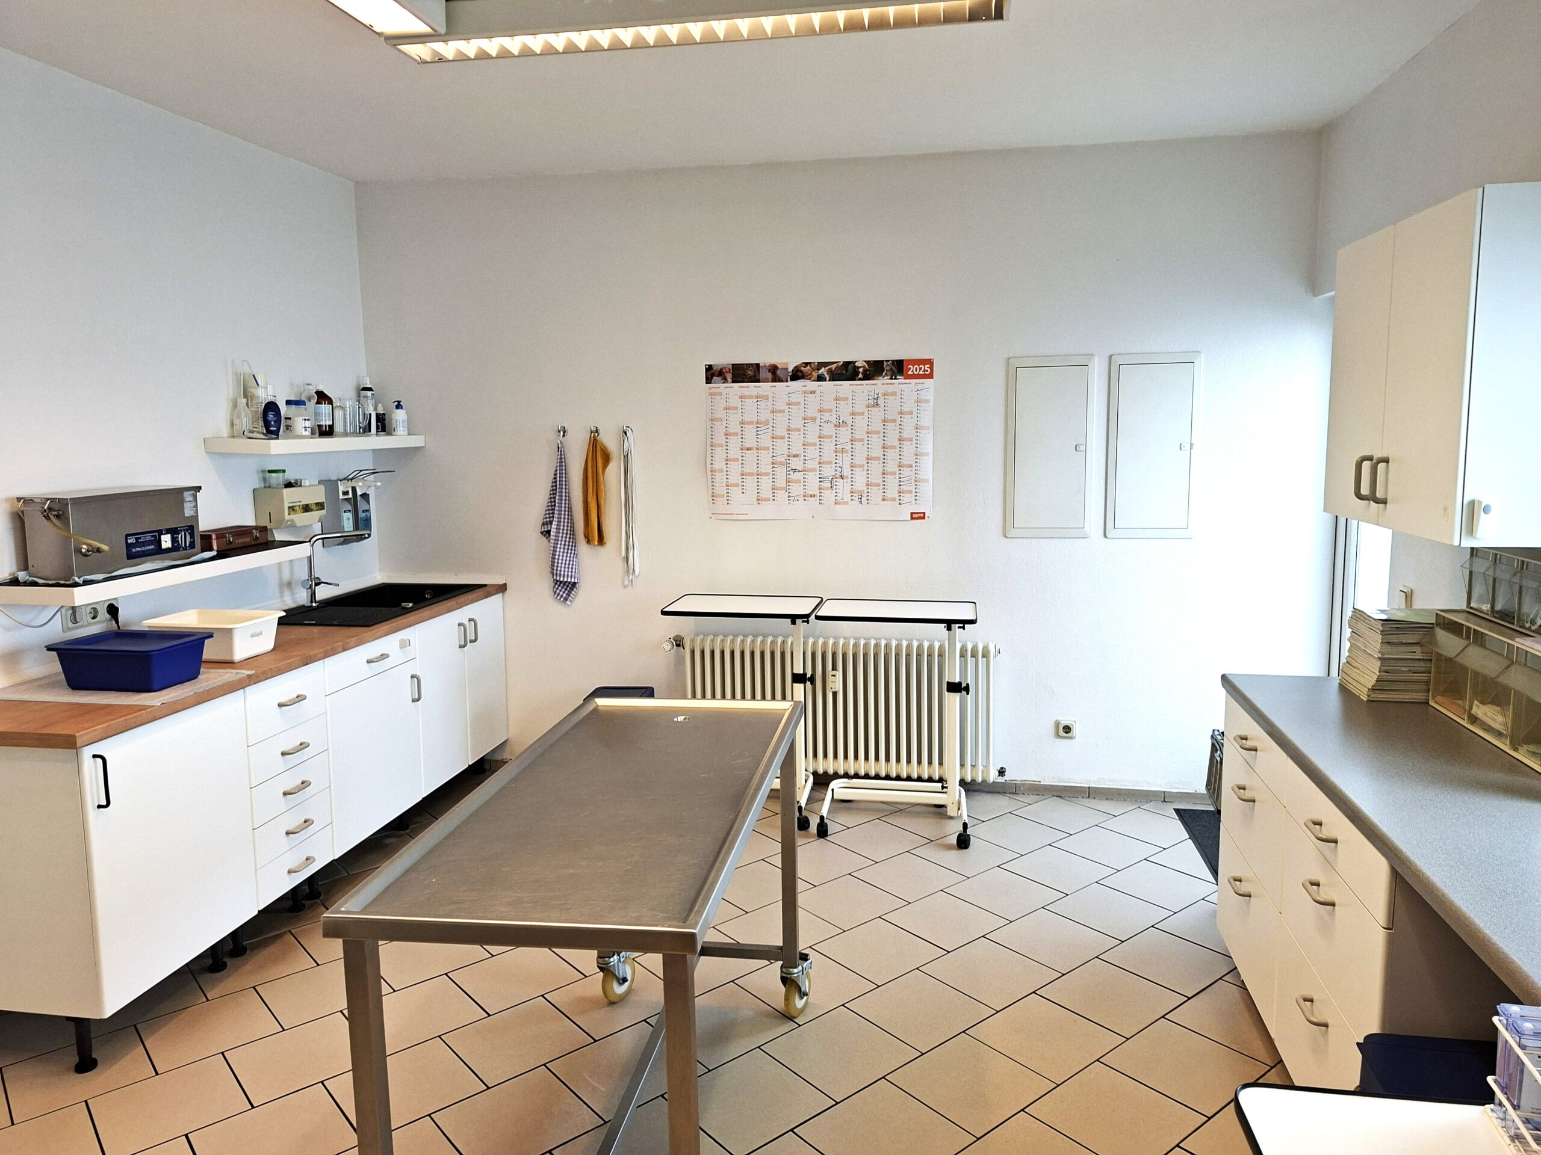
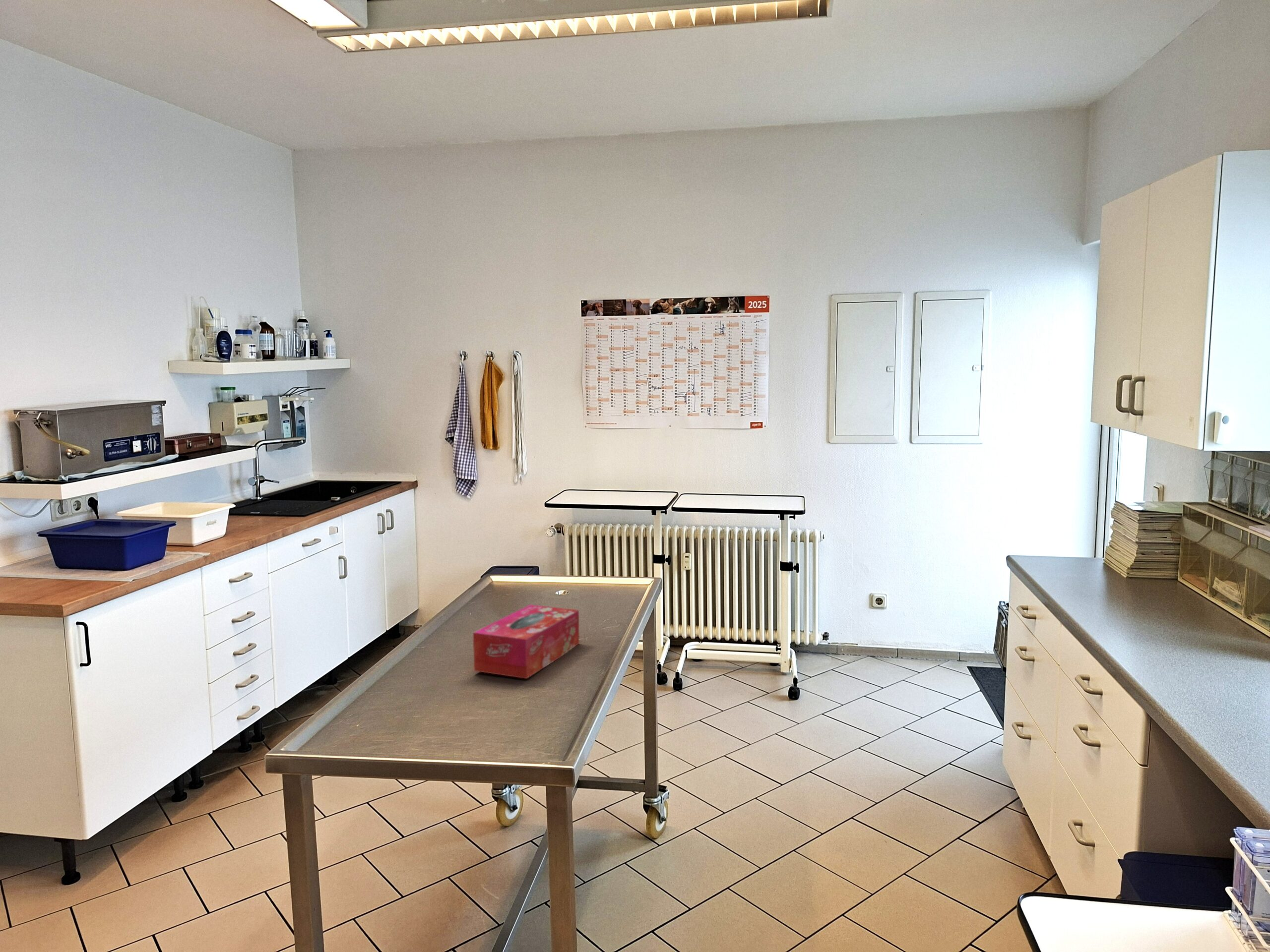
+ tissue box (528, 639)
